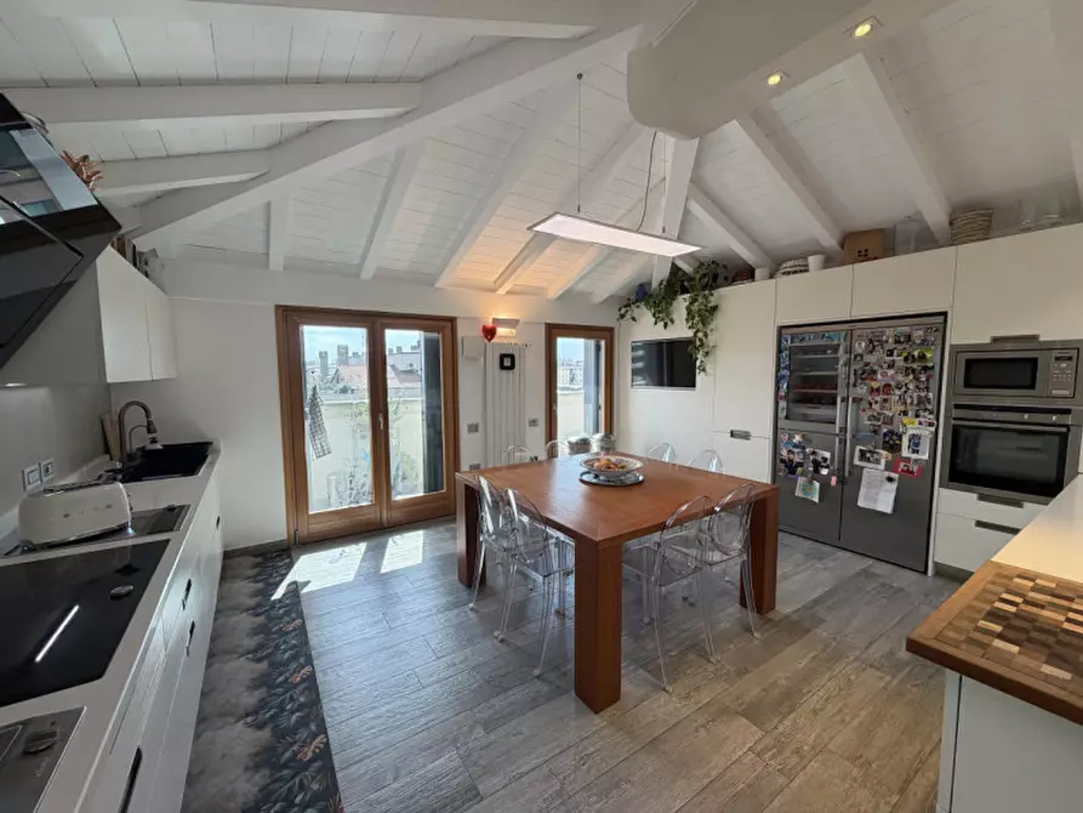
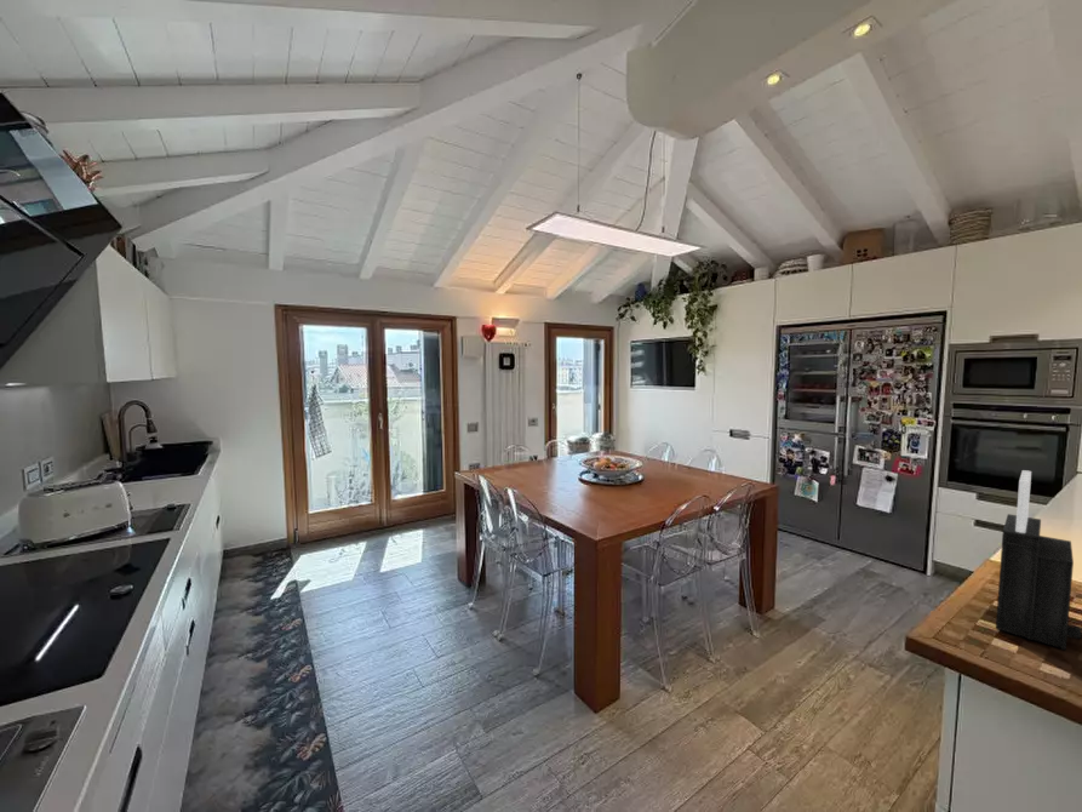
+ knife block (1043, 553)
